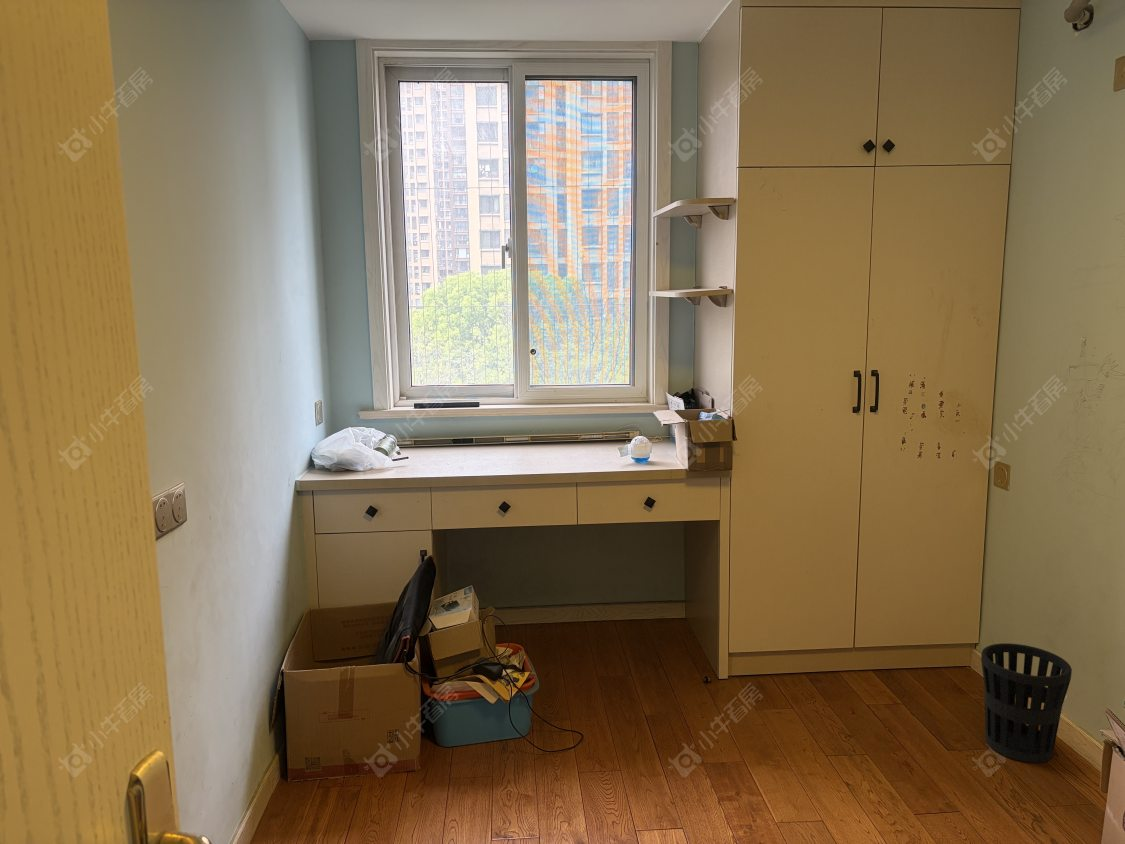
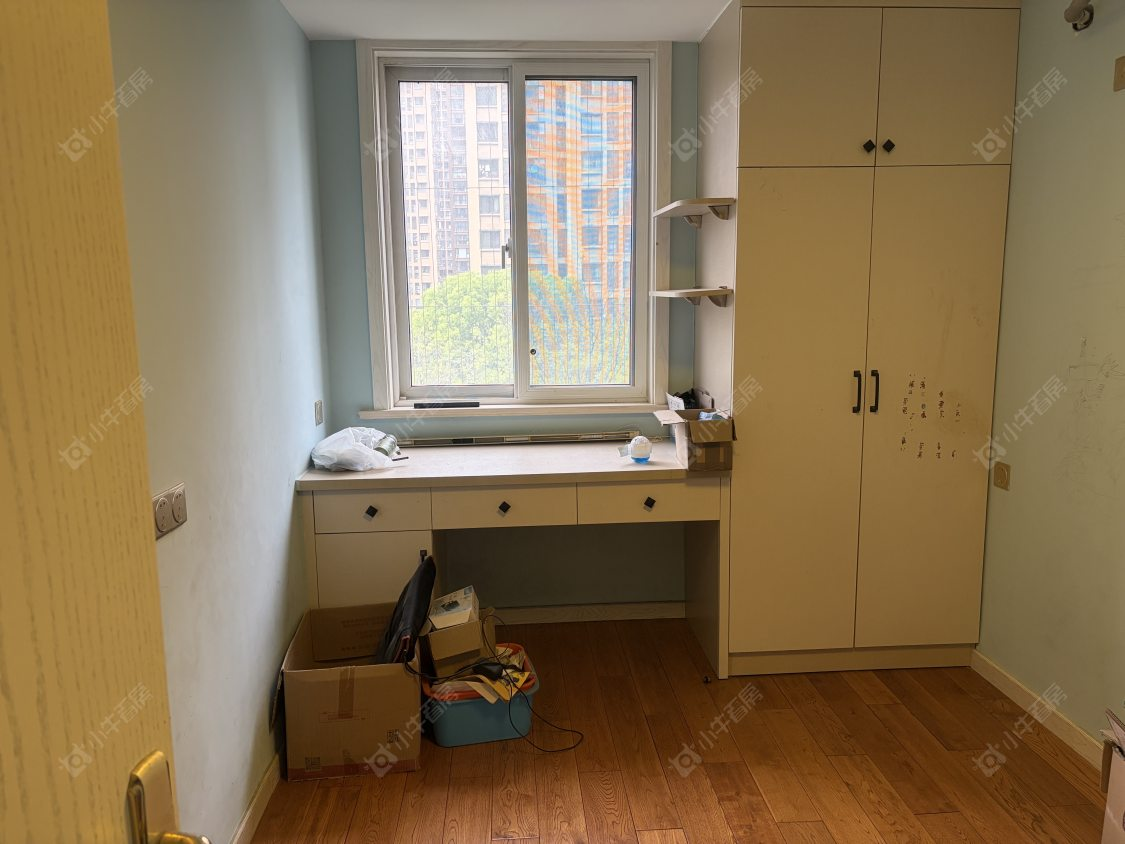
- wastebasket (1022, 702)
